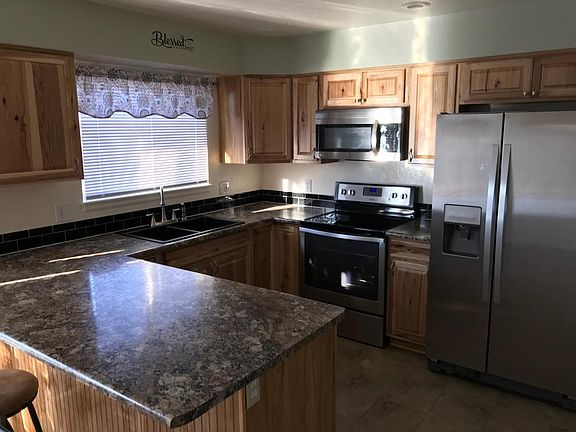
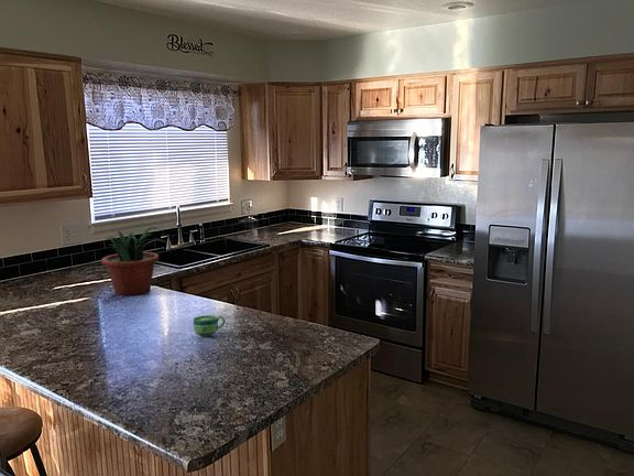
+ potted plant (136, 260)
+ cup (209, 325)
